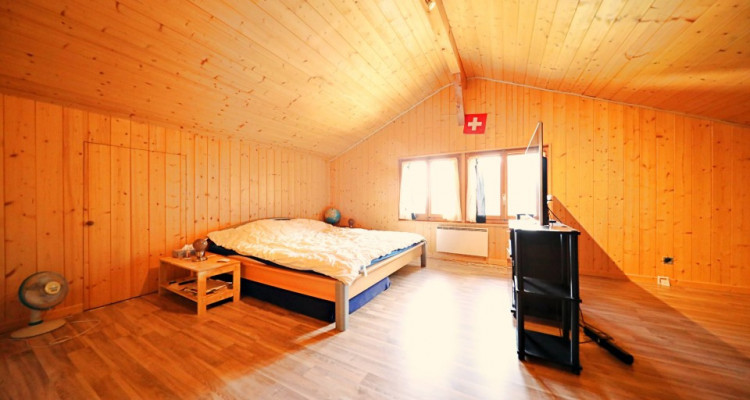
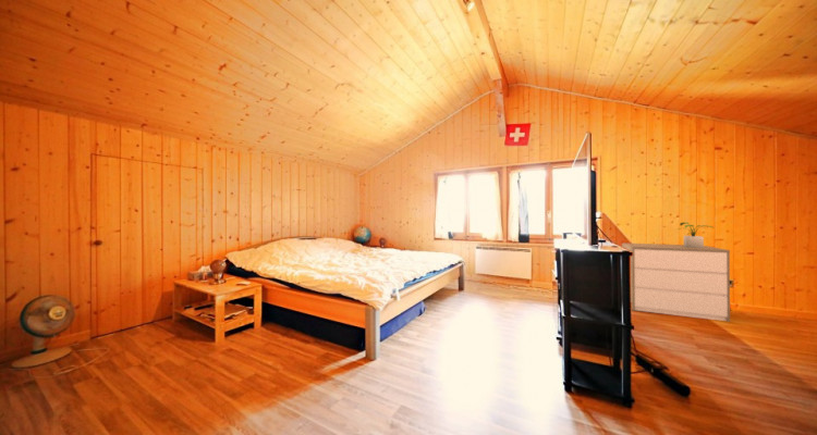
+ potted plant (693, 234)
+ dresser (669, 277)
